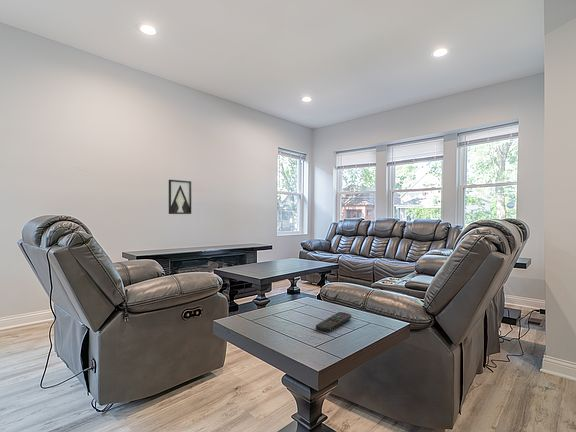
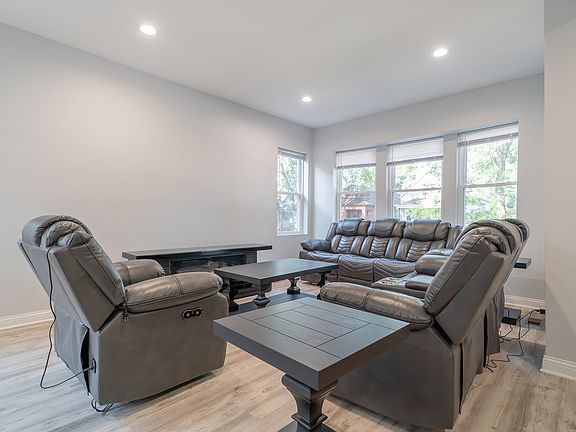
- remote control (334, 321)
- wall art (180, 197)
